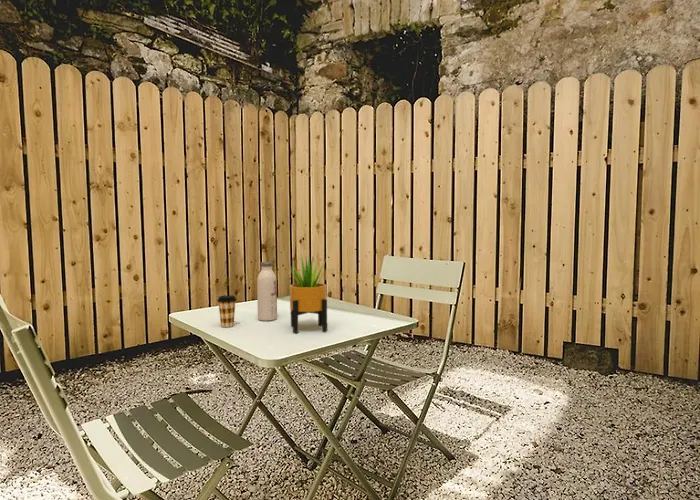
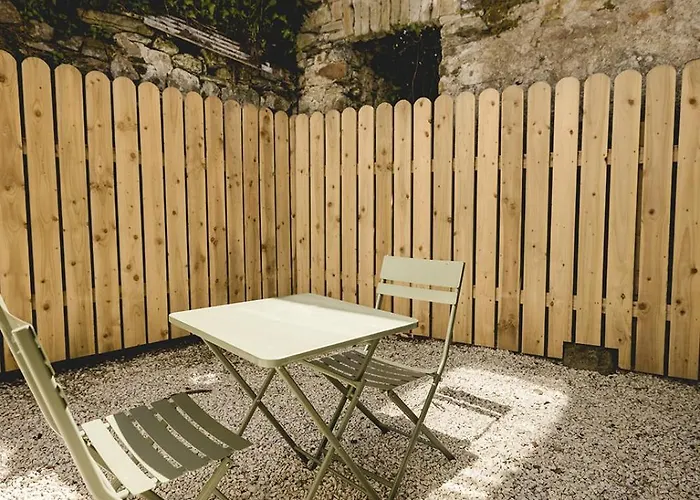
- potted plant (308, 291)
- water bottle (267, 290)
- coffee cup (227, 311)
